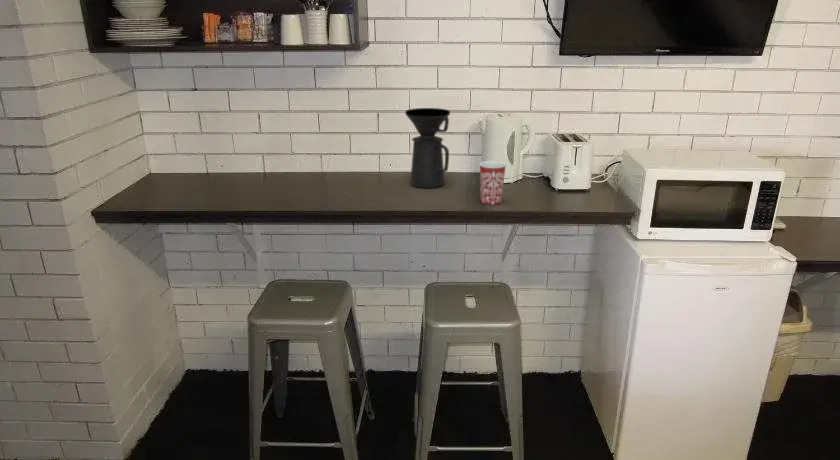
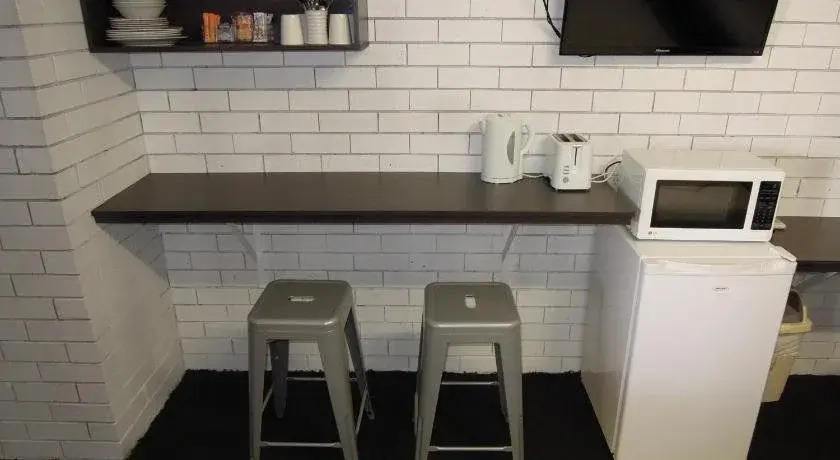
- coffee maker (427, 148)
- mug (491, 181)
